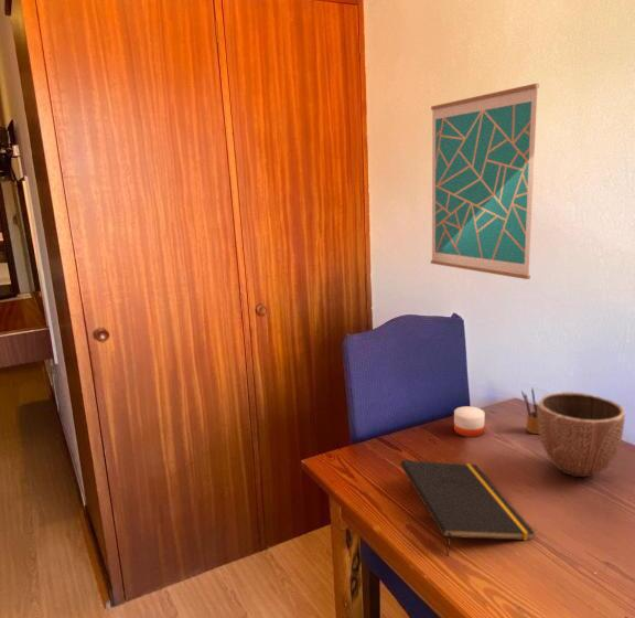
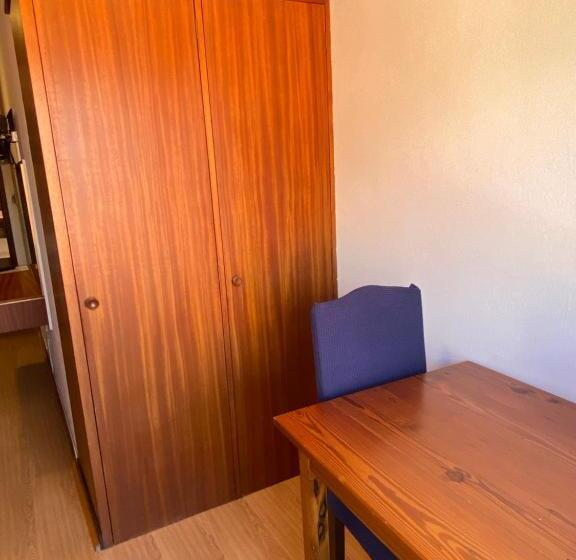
- notepad (461, 496)
- pencil box (536, 411)
- candle (469, 411)
- decorative bowl (578, 437)
- wall art (476, 187)
